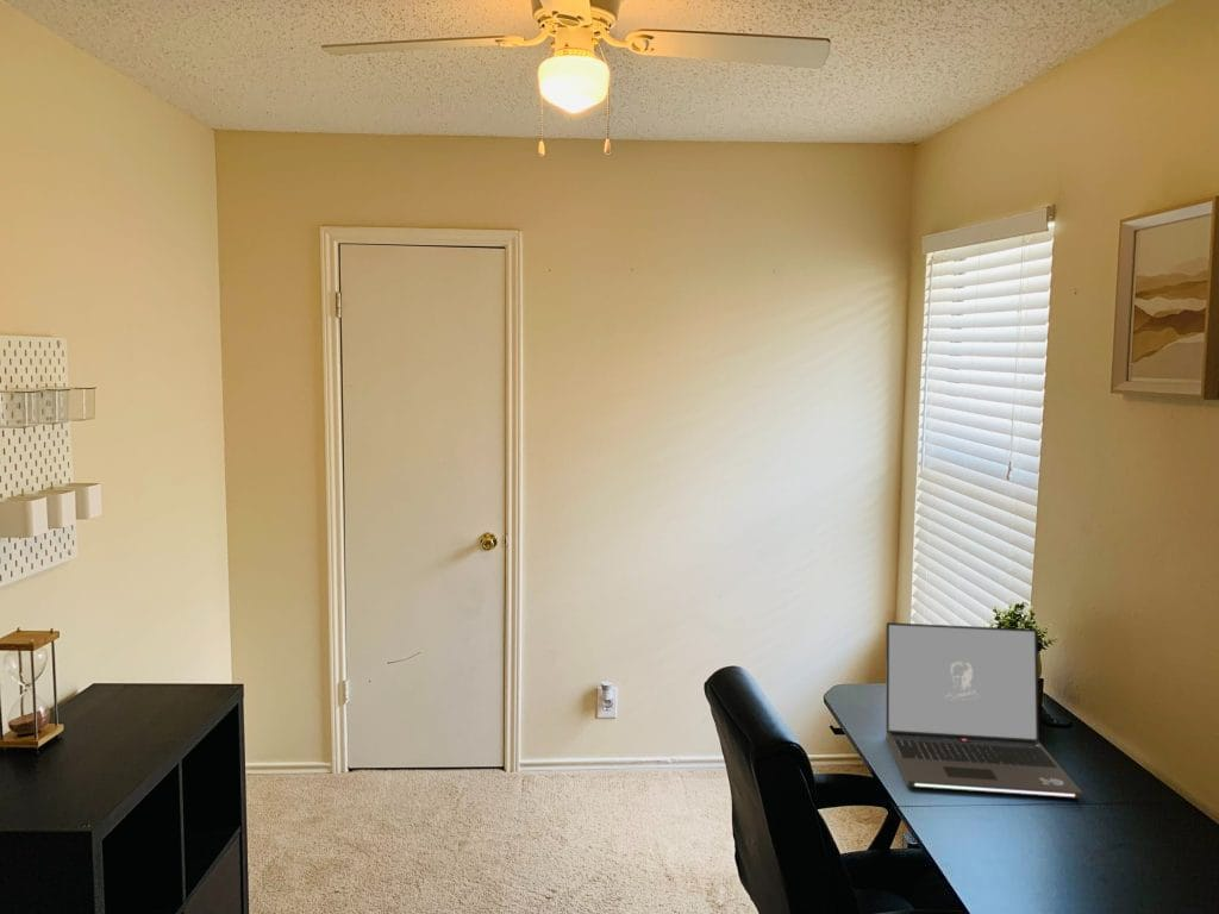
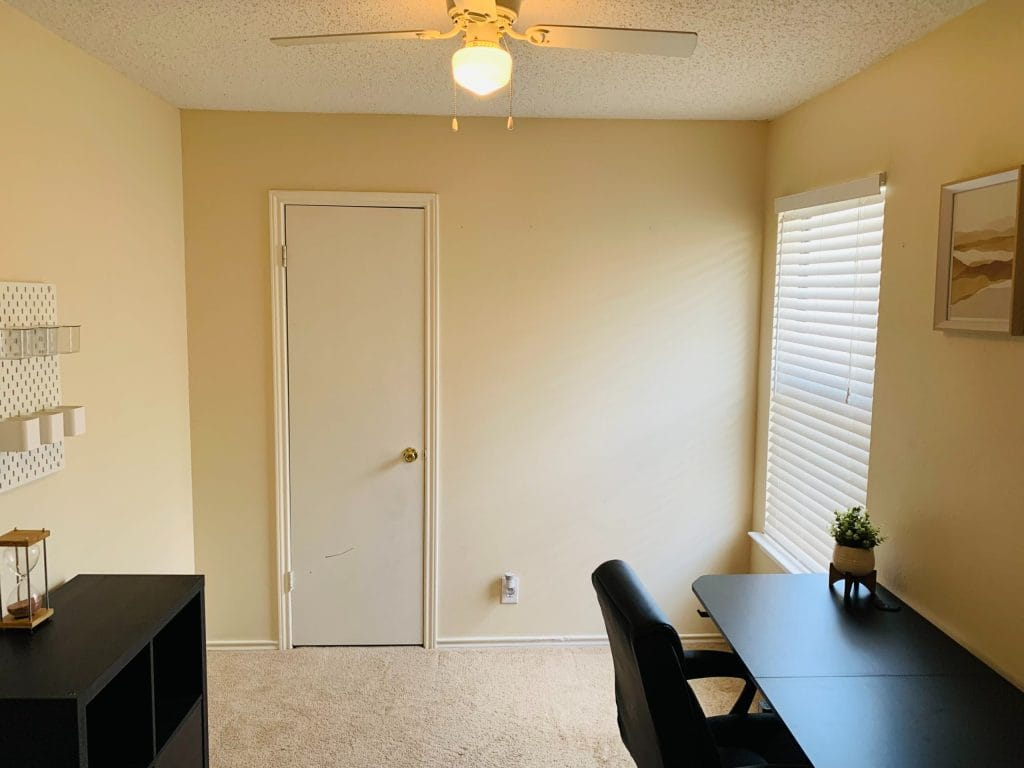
- laptop (975, 703)
